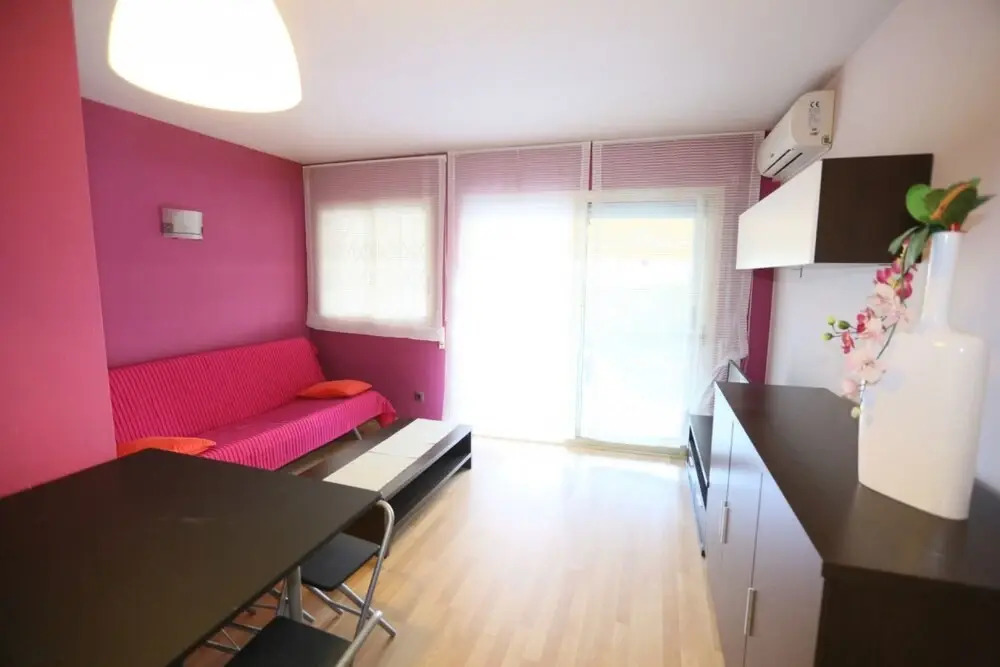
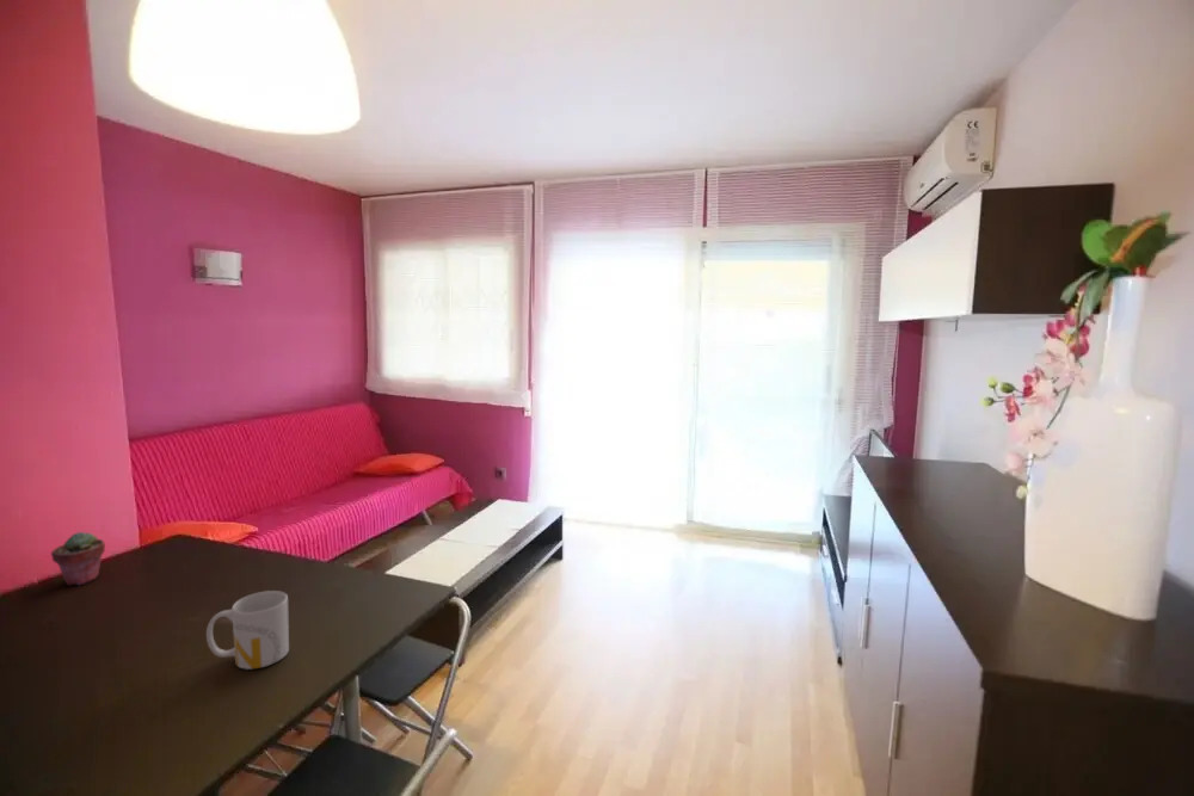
+ mug (251, 631)
+ potted succulent (79, 555)
